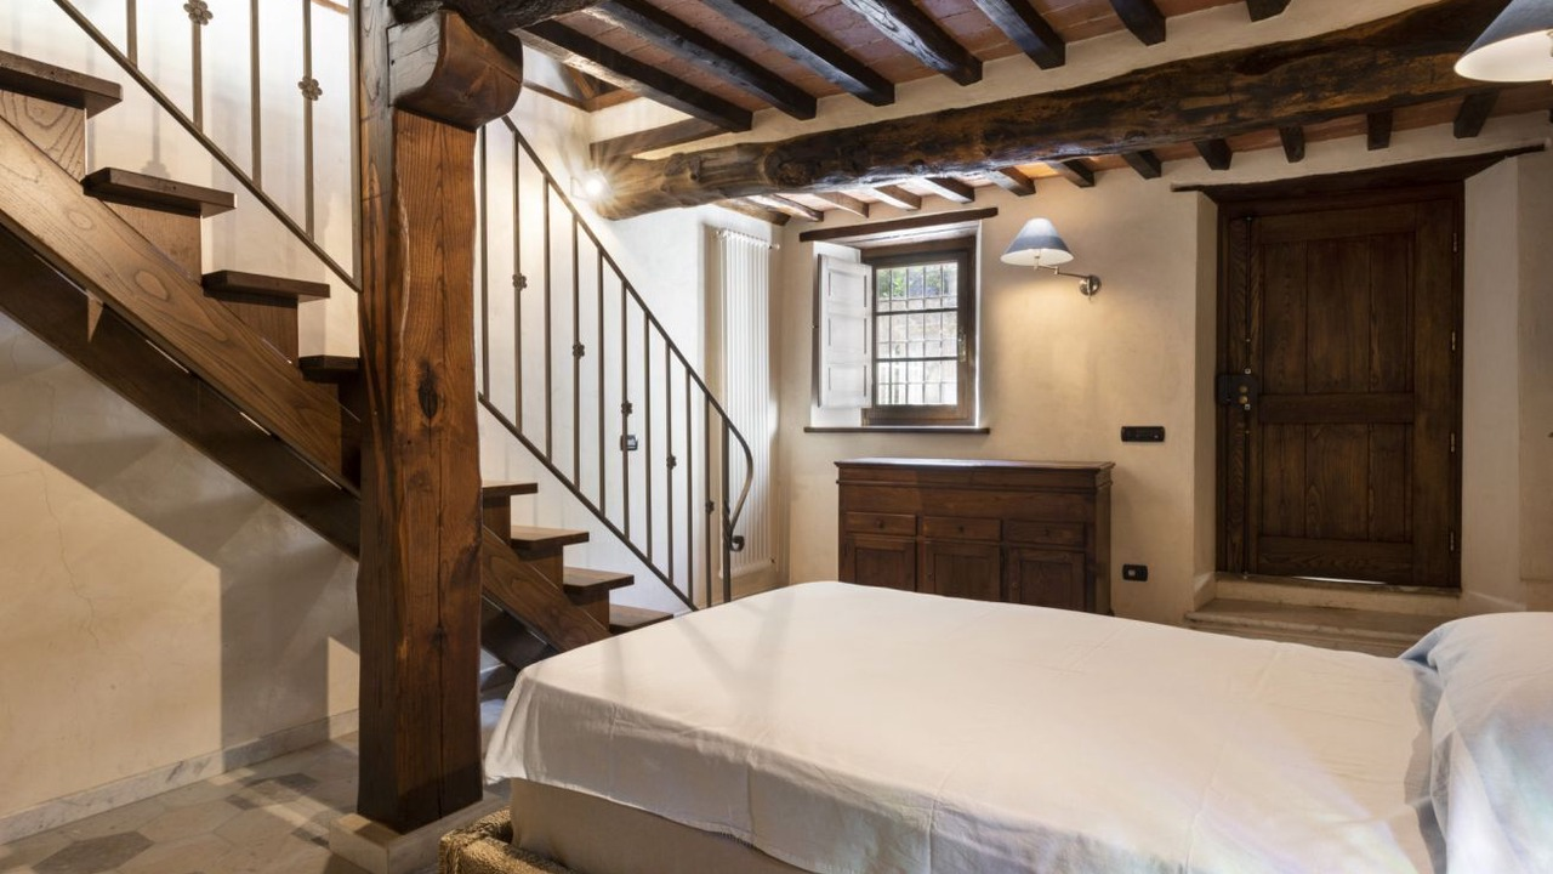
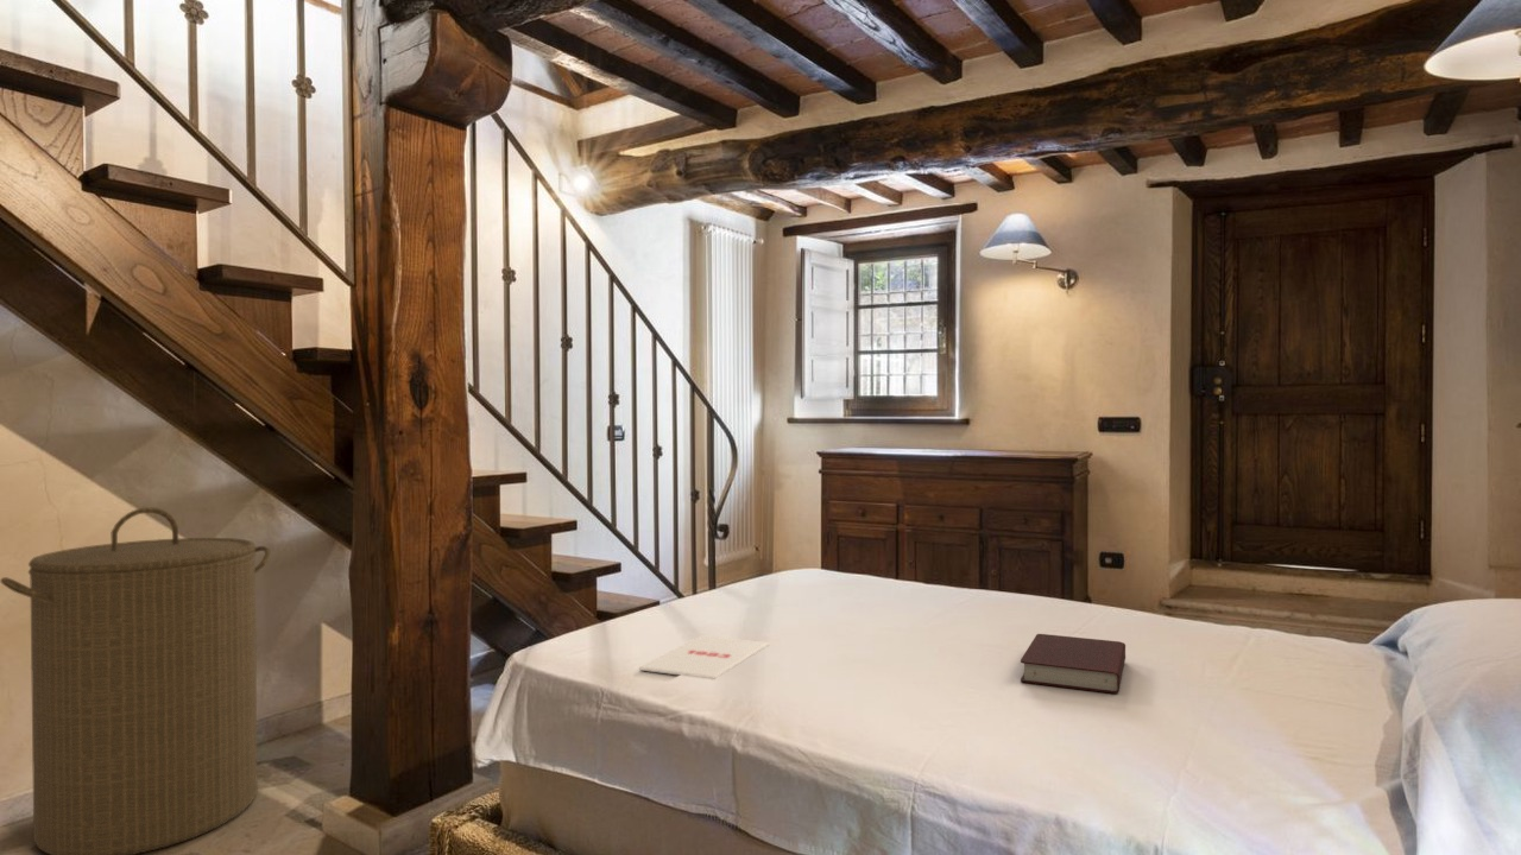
+ book (1074, 660)
+ laundry hamper (151, 660)
+ magazine (707, 656)
